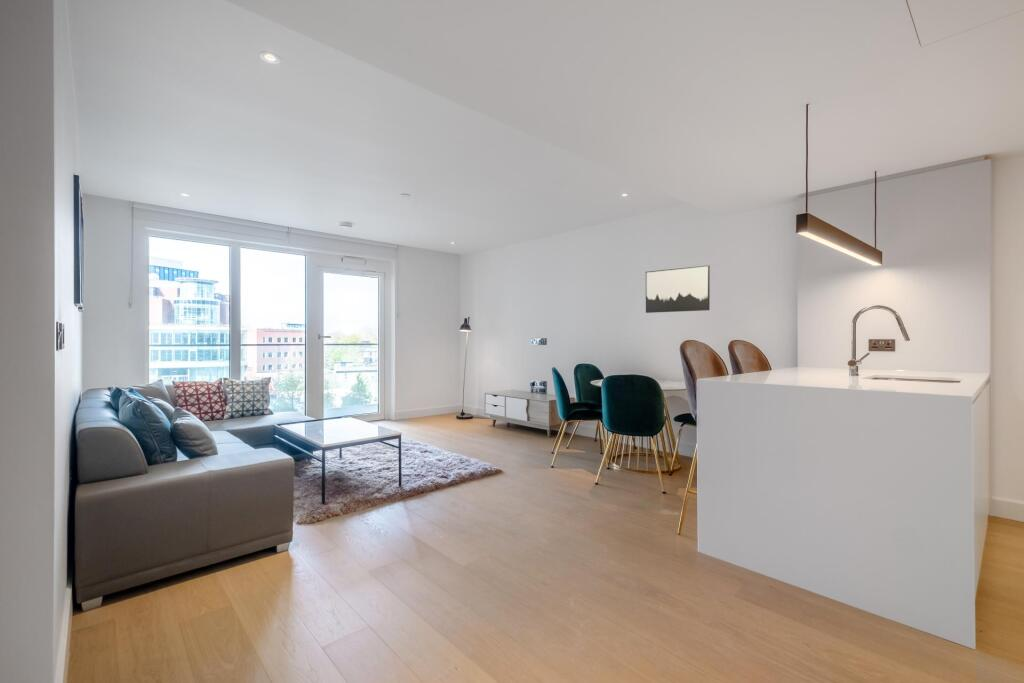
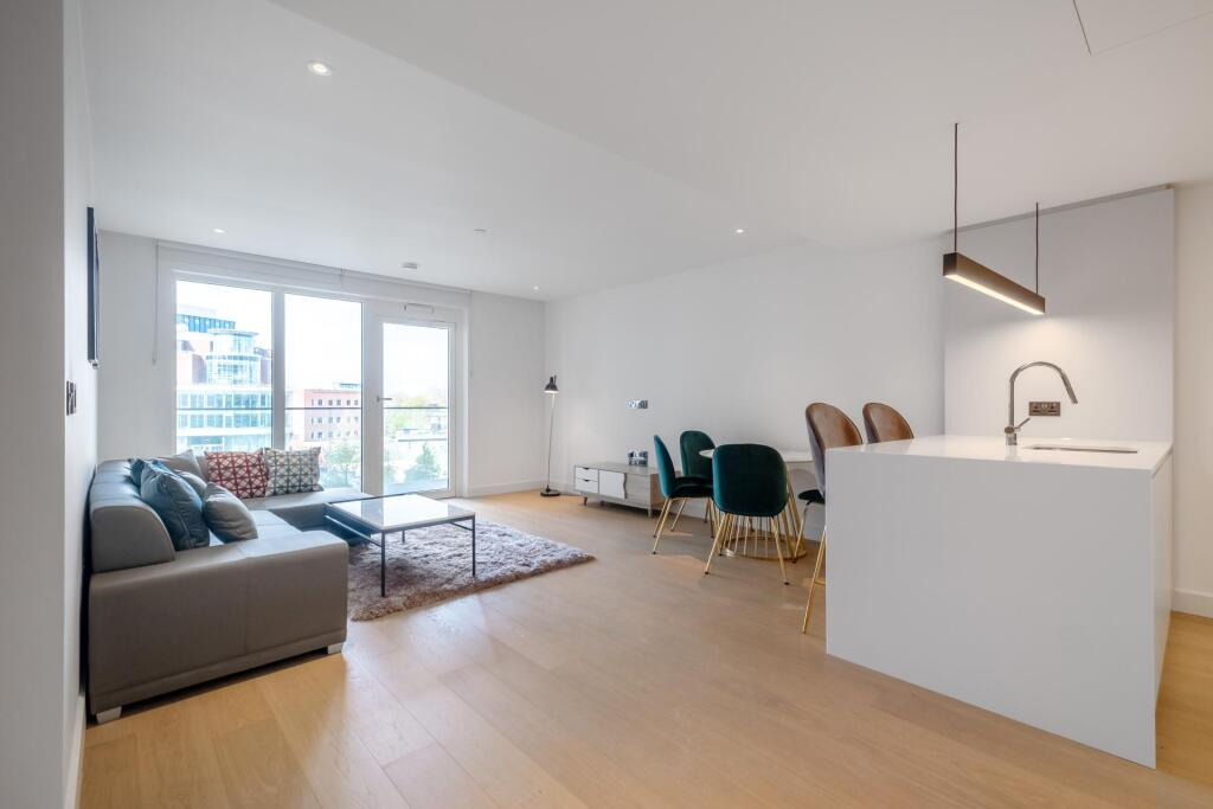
- wall art (676, 290)
